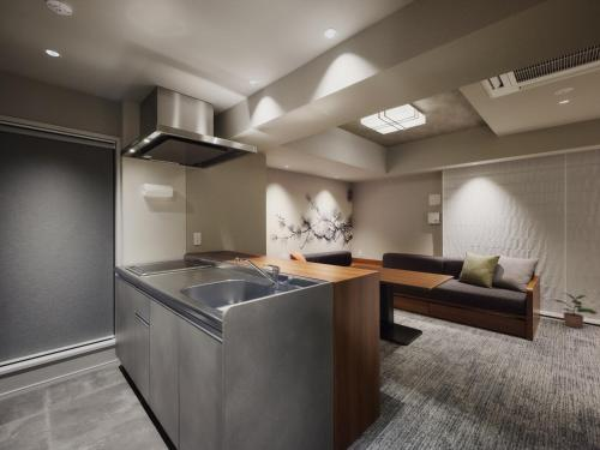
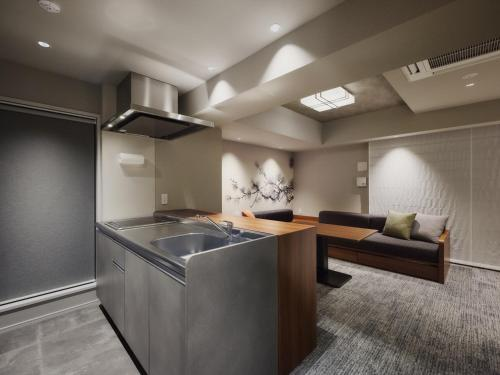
- potted plant (574, 310)
